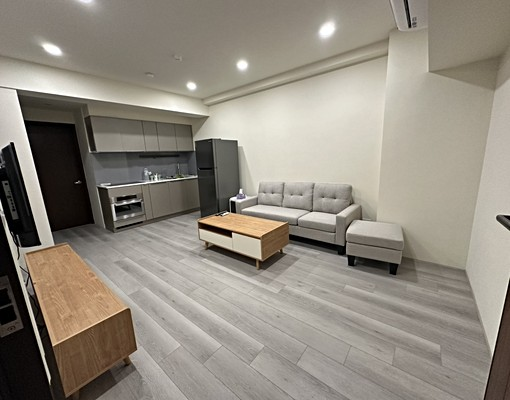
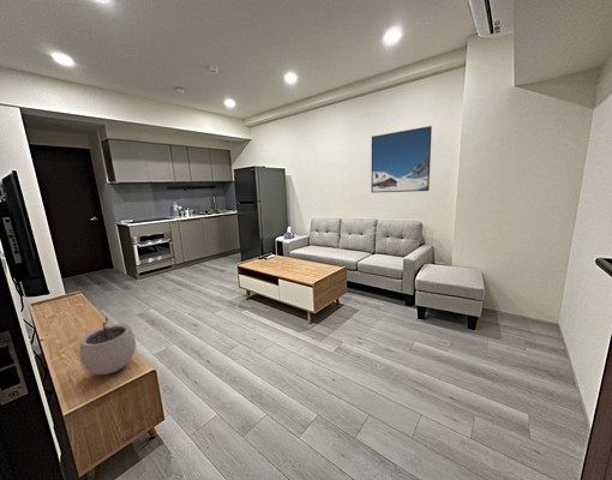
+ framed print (398, 162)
+ plant pot (108, 343)
